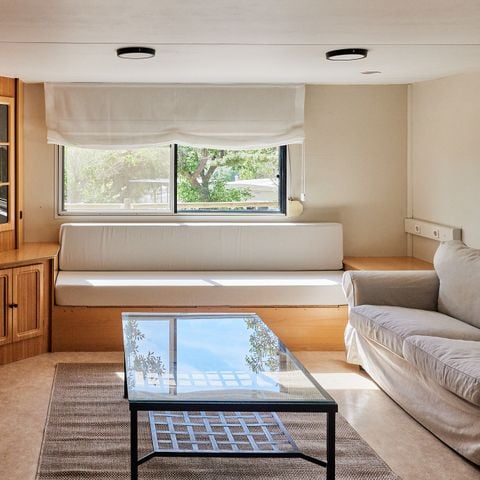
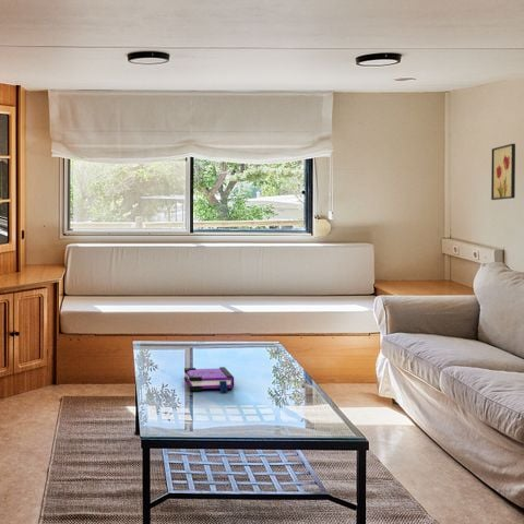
+ board game (209, 379)
+ wall art (503, 172)
